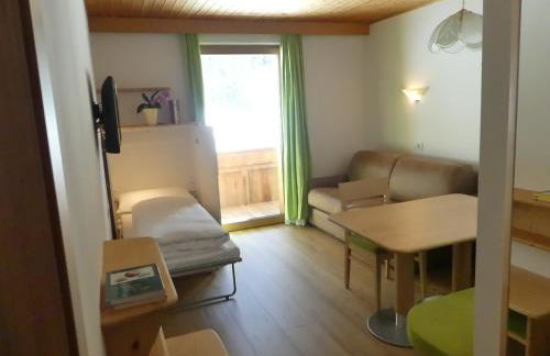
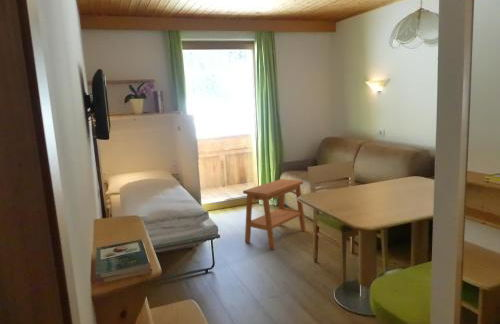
+ side table (275, 211)
